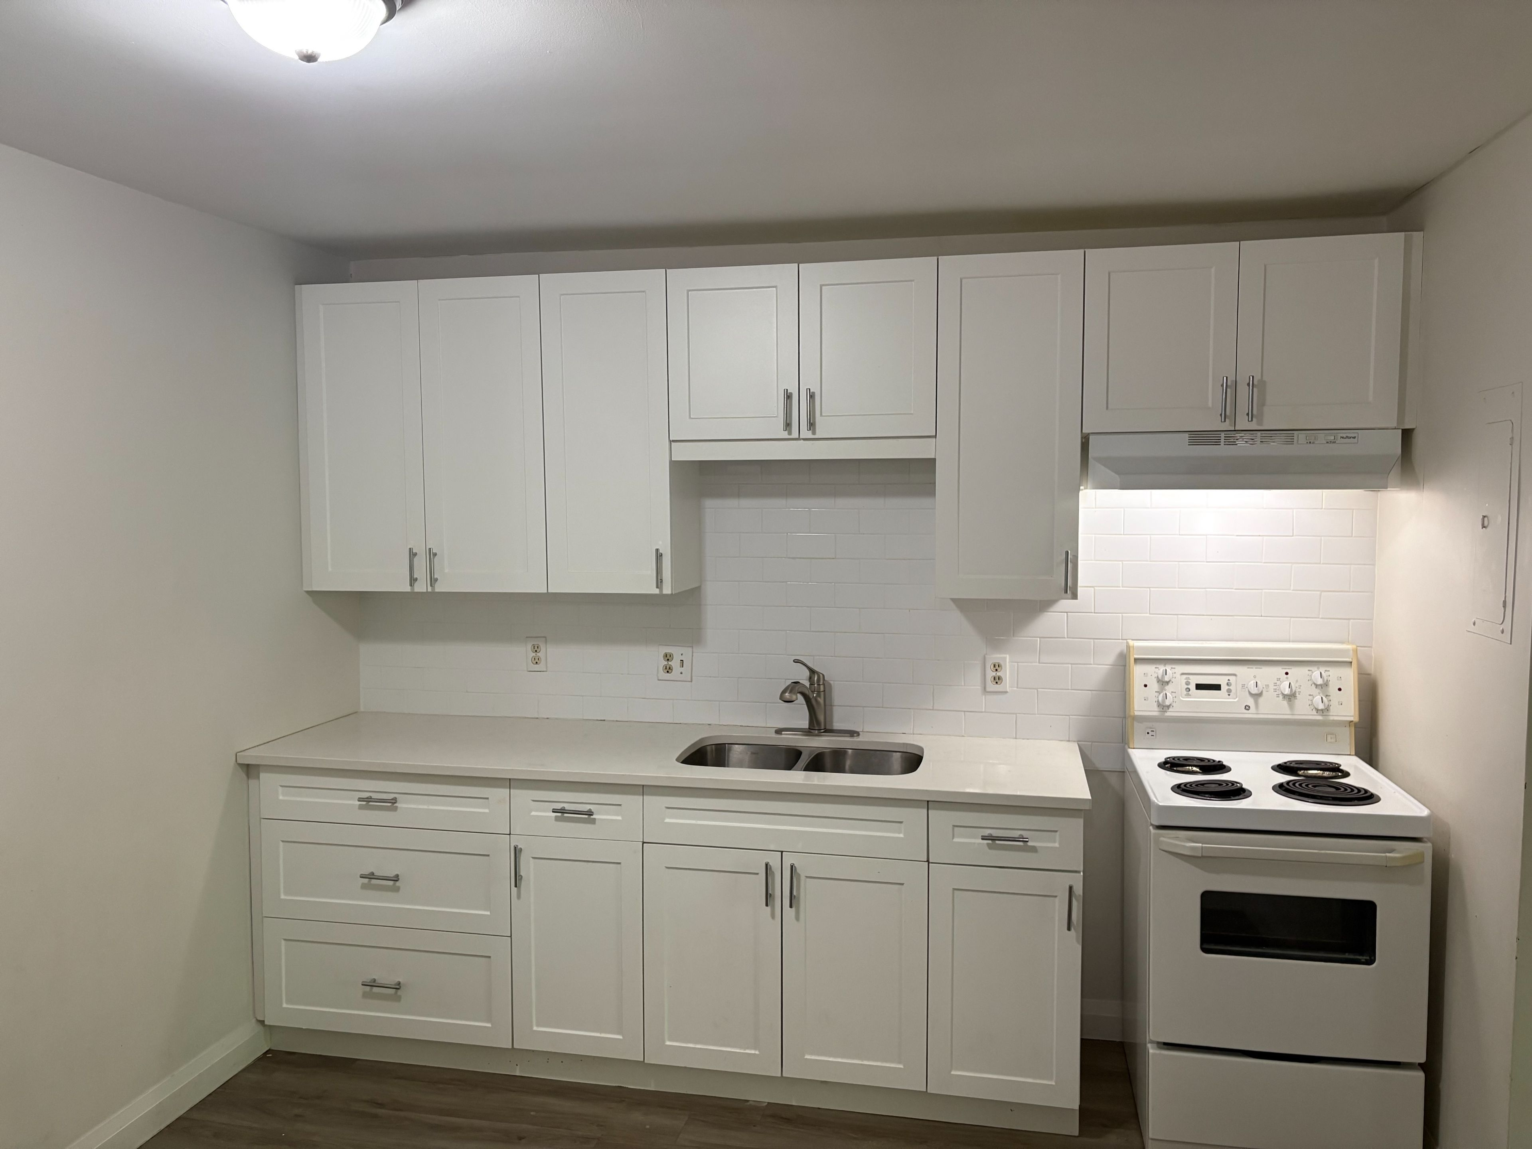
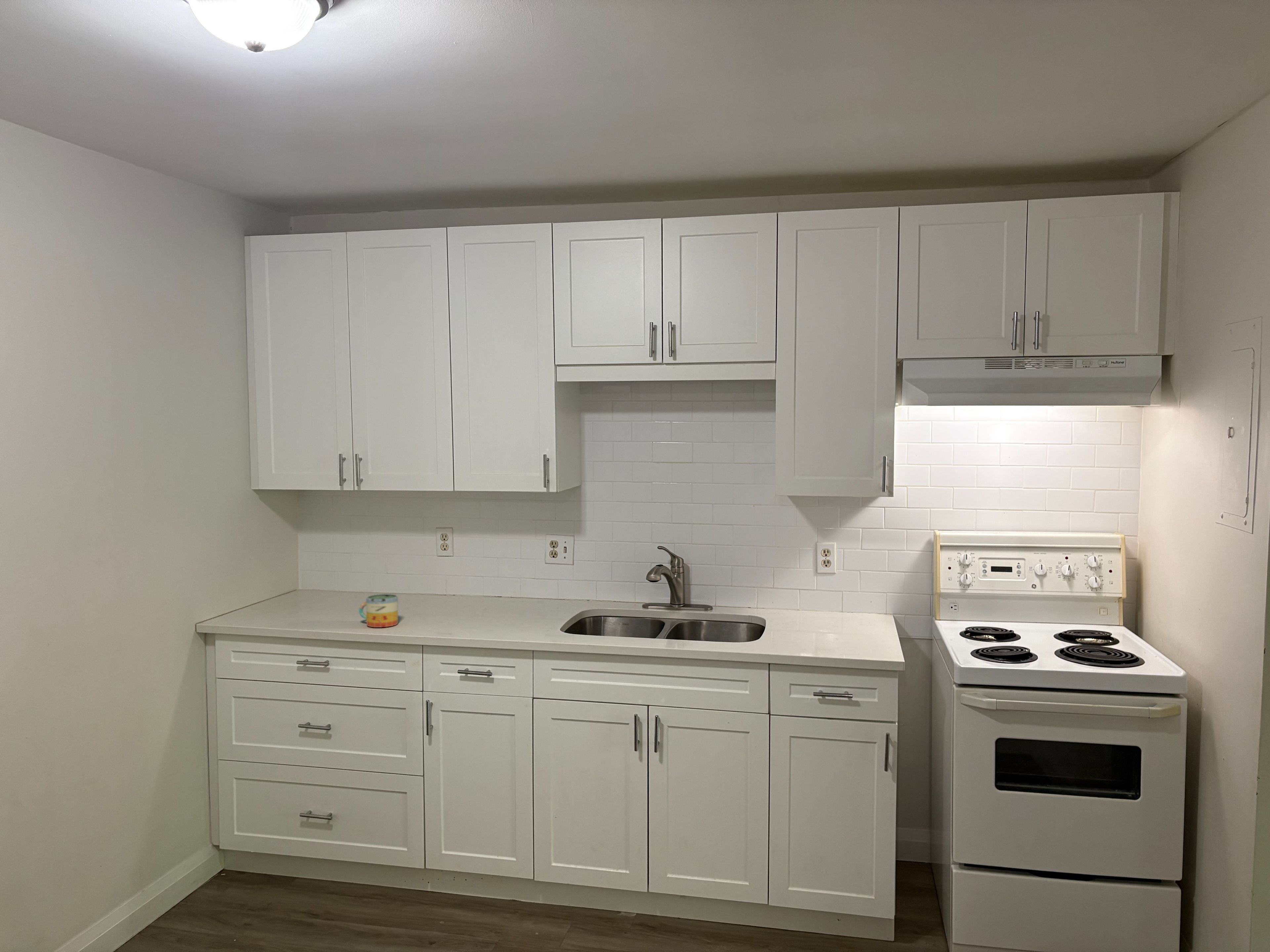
+ mug (378, 610)
